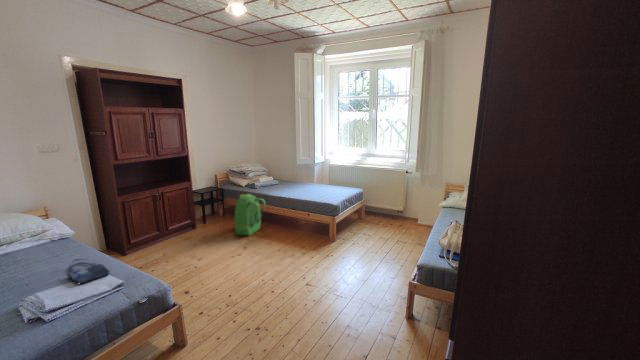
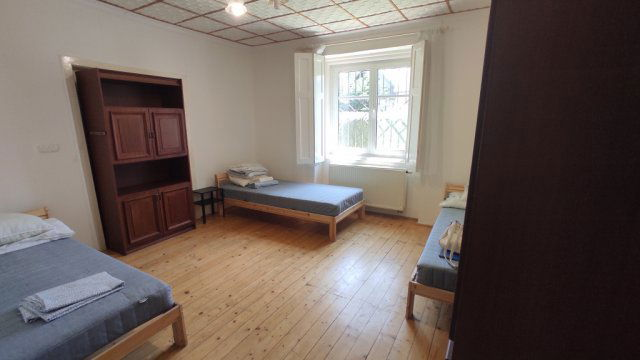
- shopping bag (85, 269)
- backpack (249, 213)
